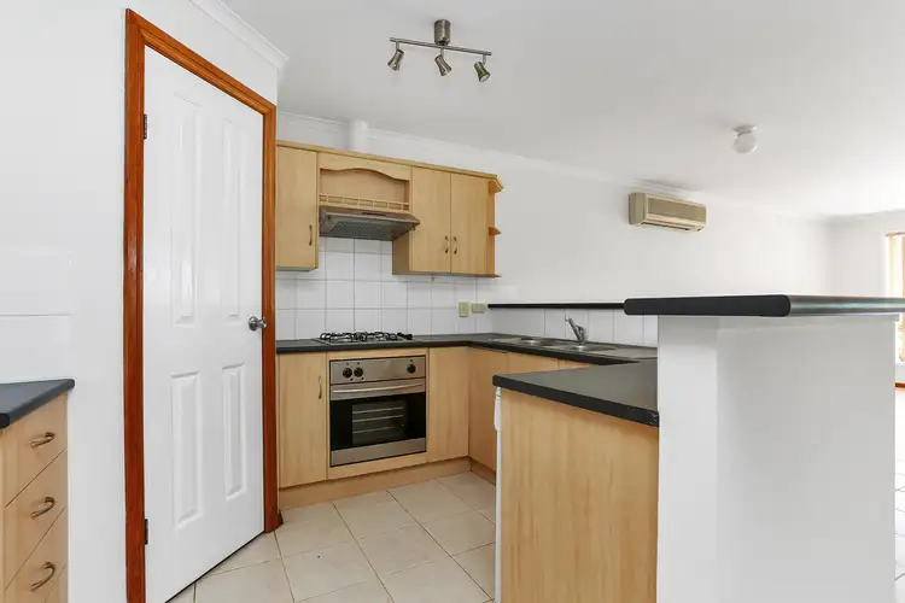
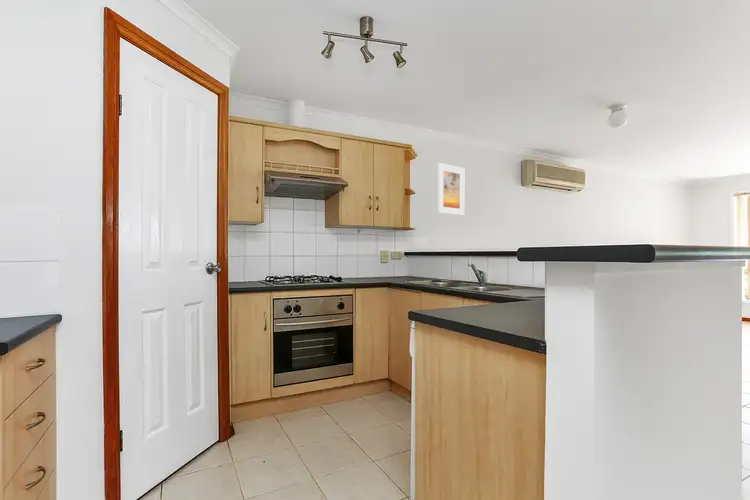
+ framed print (451, 190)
